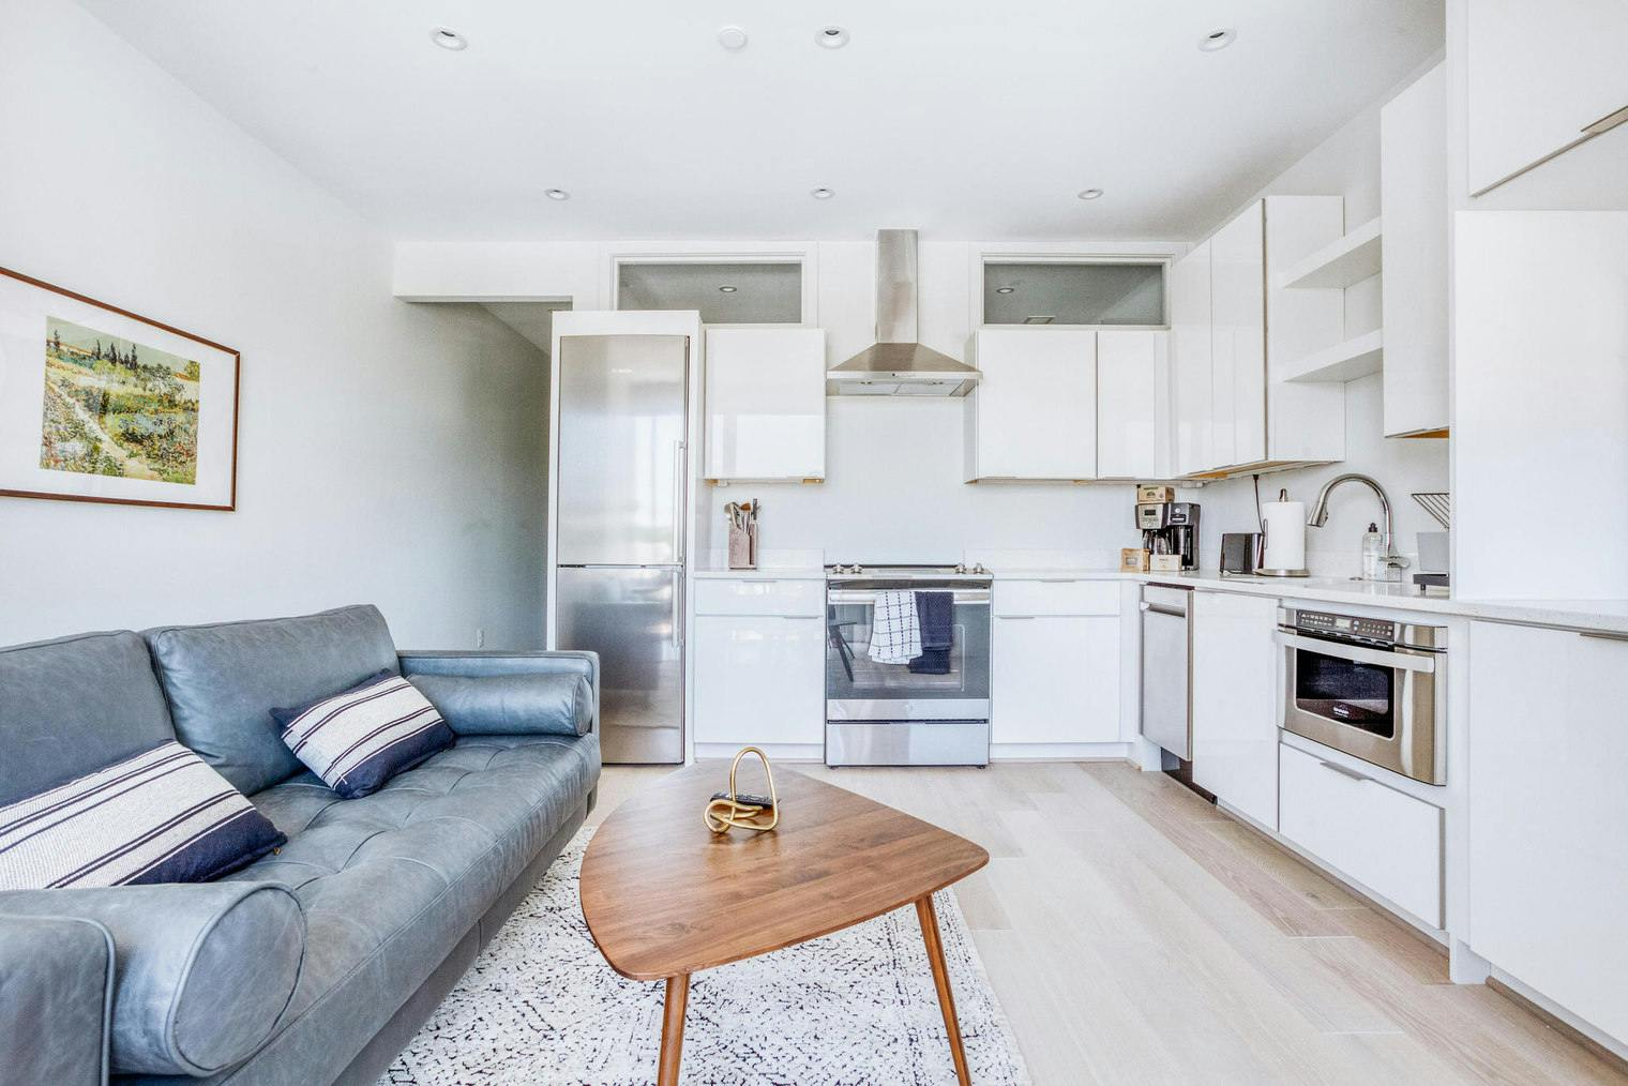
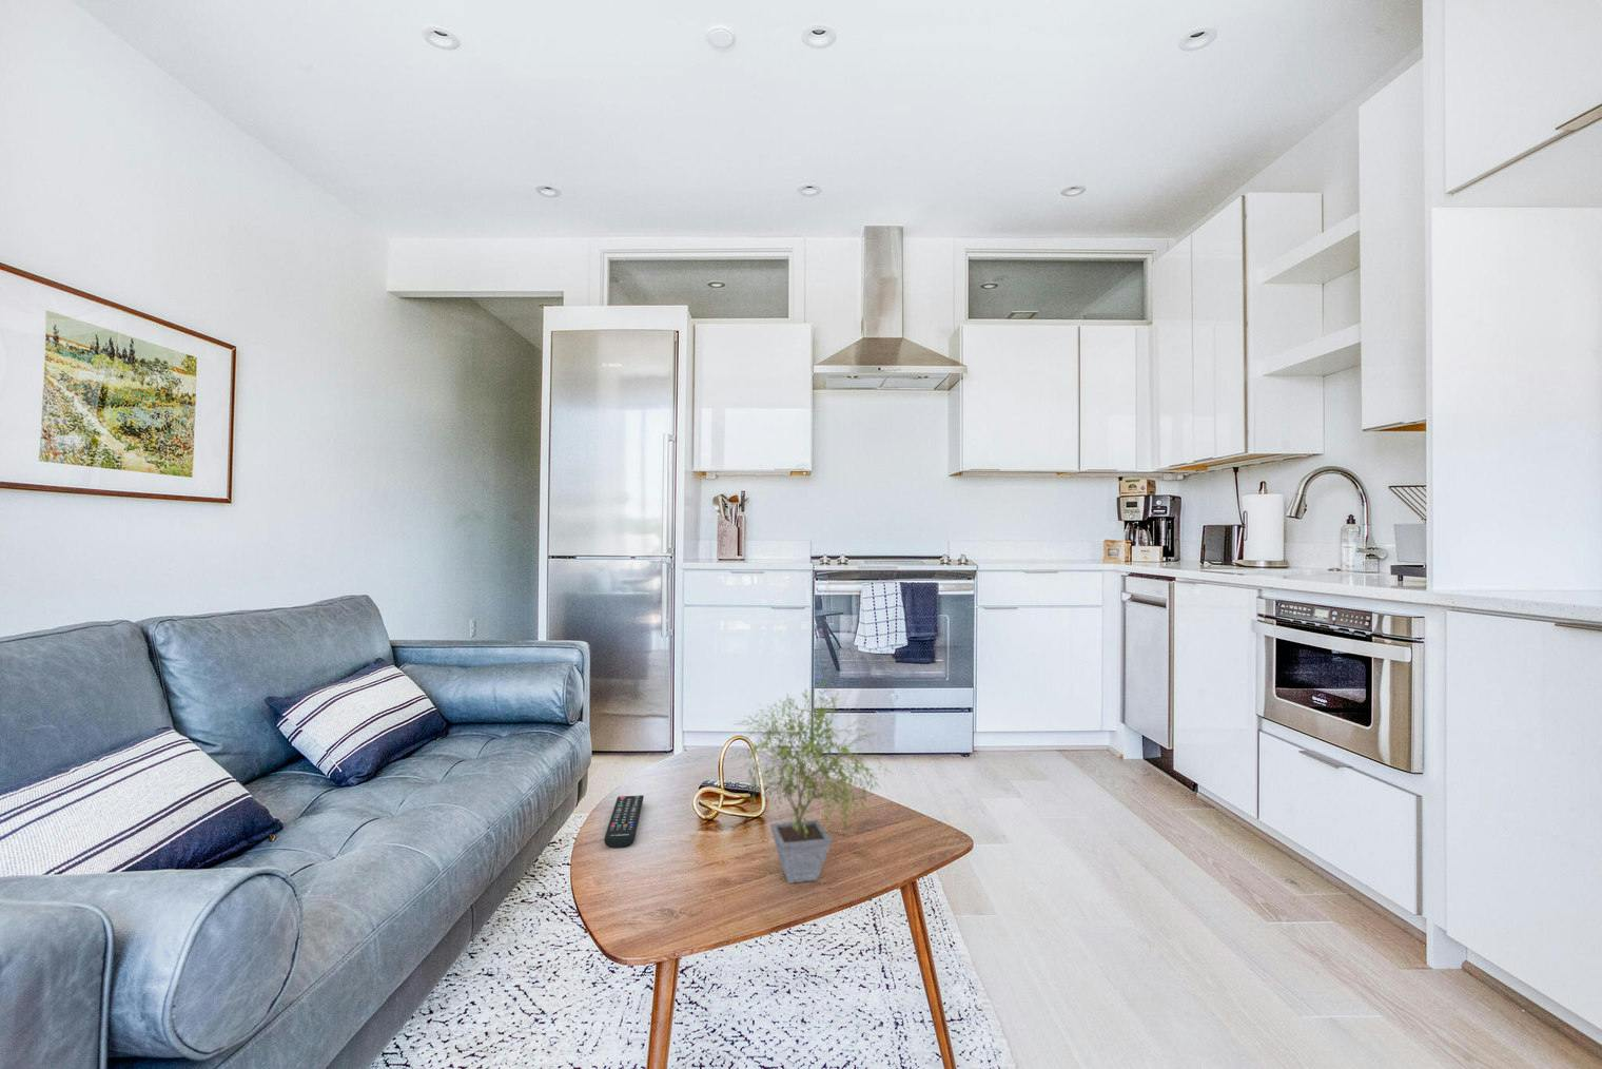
+ remote control (625, 818)
+ potted plant (806, 772)
